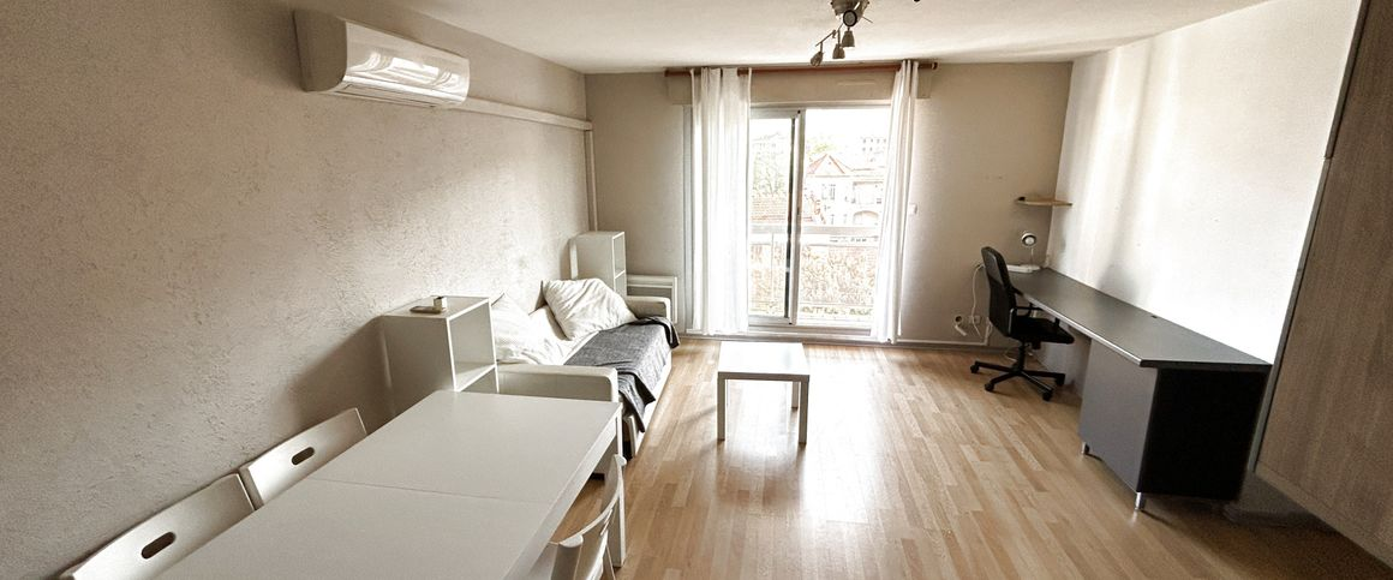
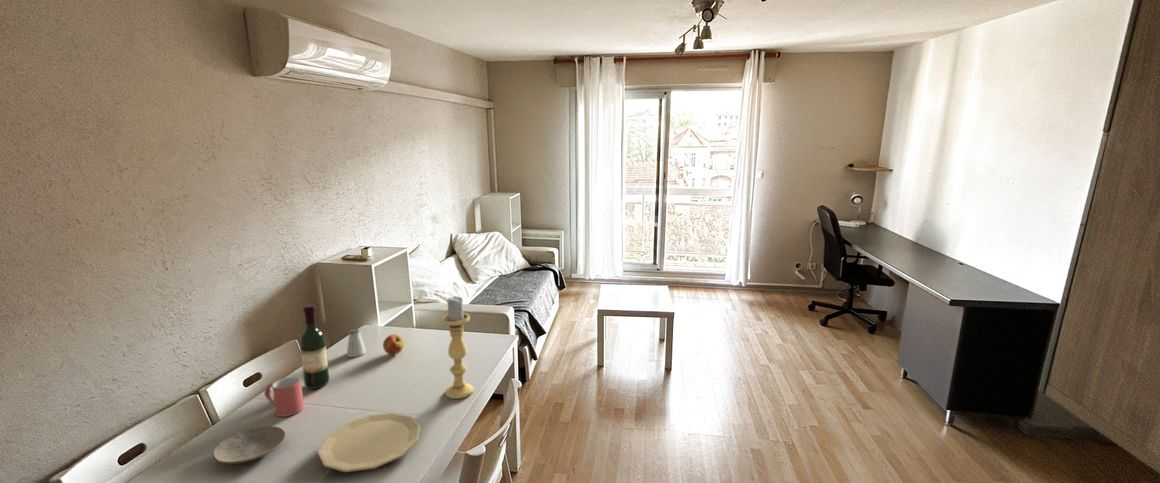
+ saltshaker (355, 341)
+ wine bottle (313, 346)
+ apple (393, 344)
+ plate (250, 447)
+ plate (372, 443)
+ candle holder (457, 344)
+ mug (282, 395)
